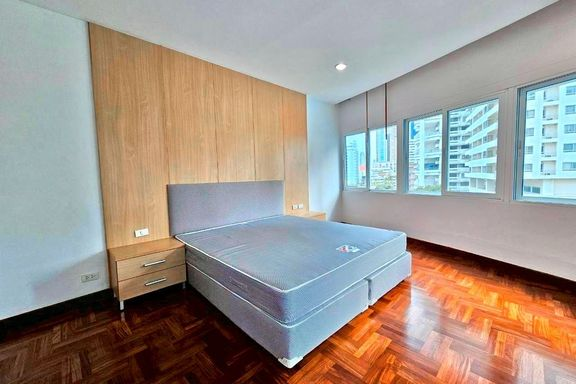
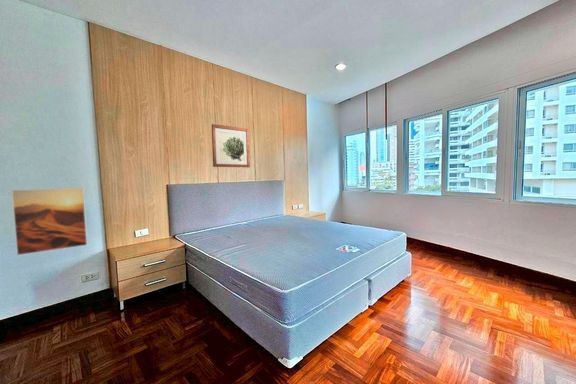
+ wall art (231, 147)
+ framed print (52, 219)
